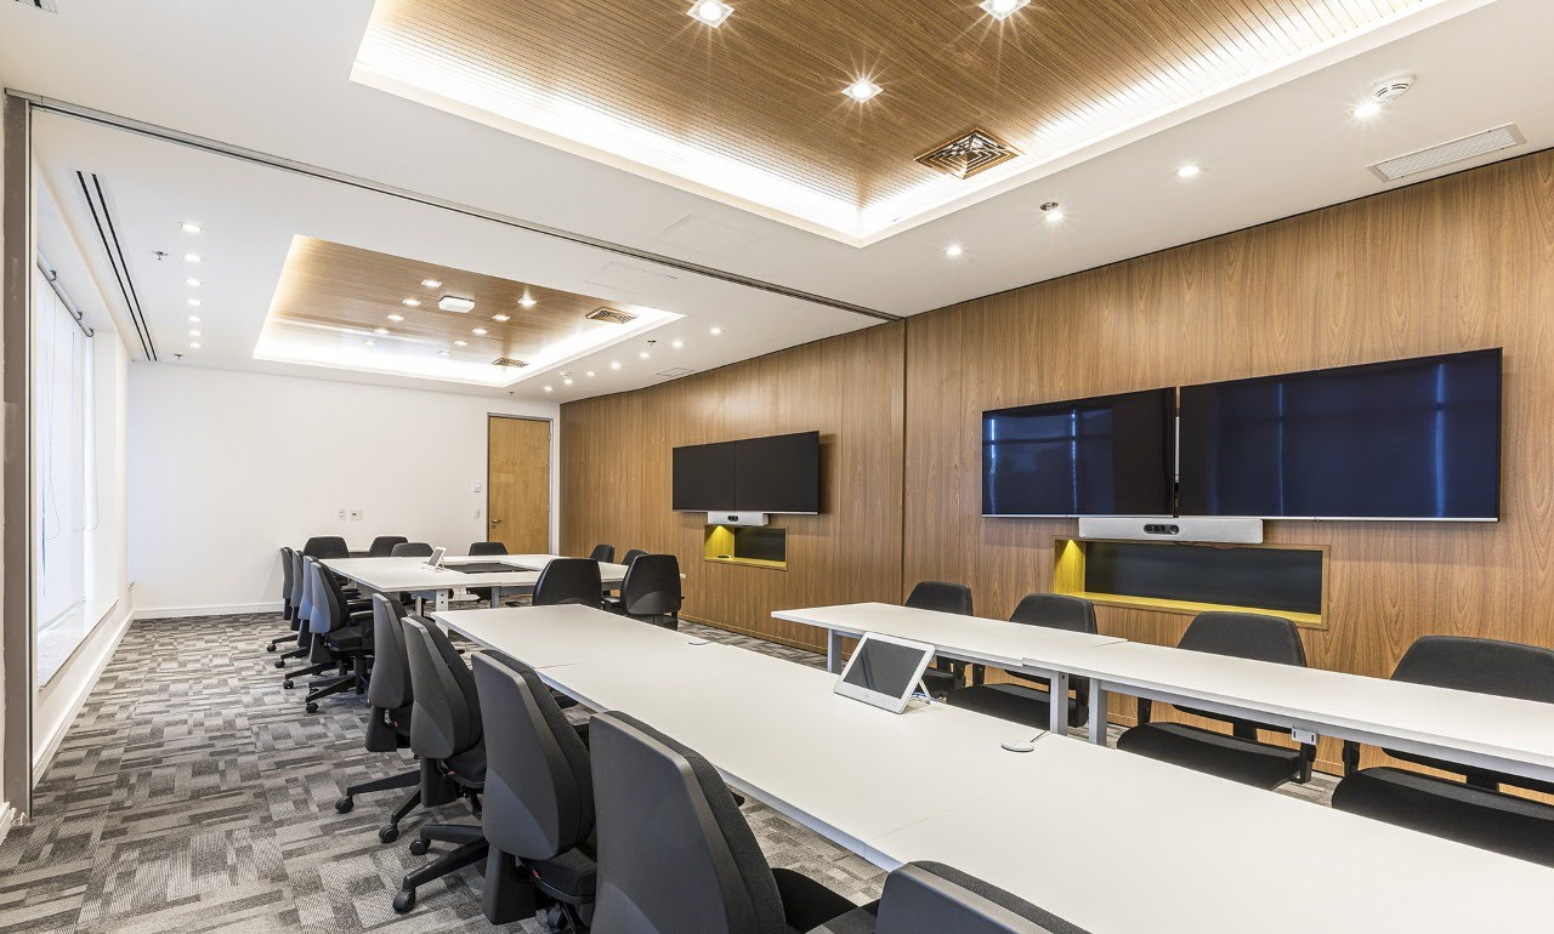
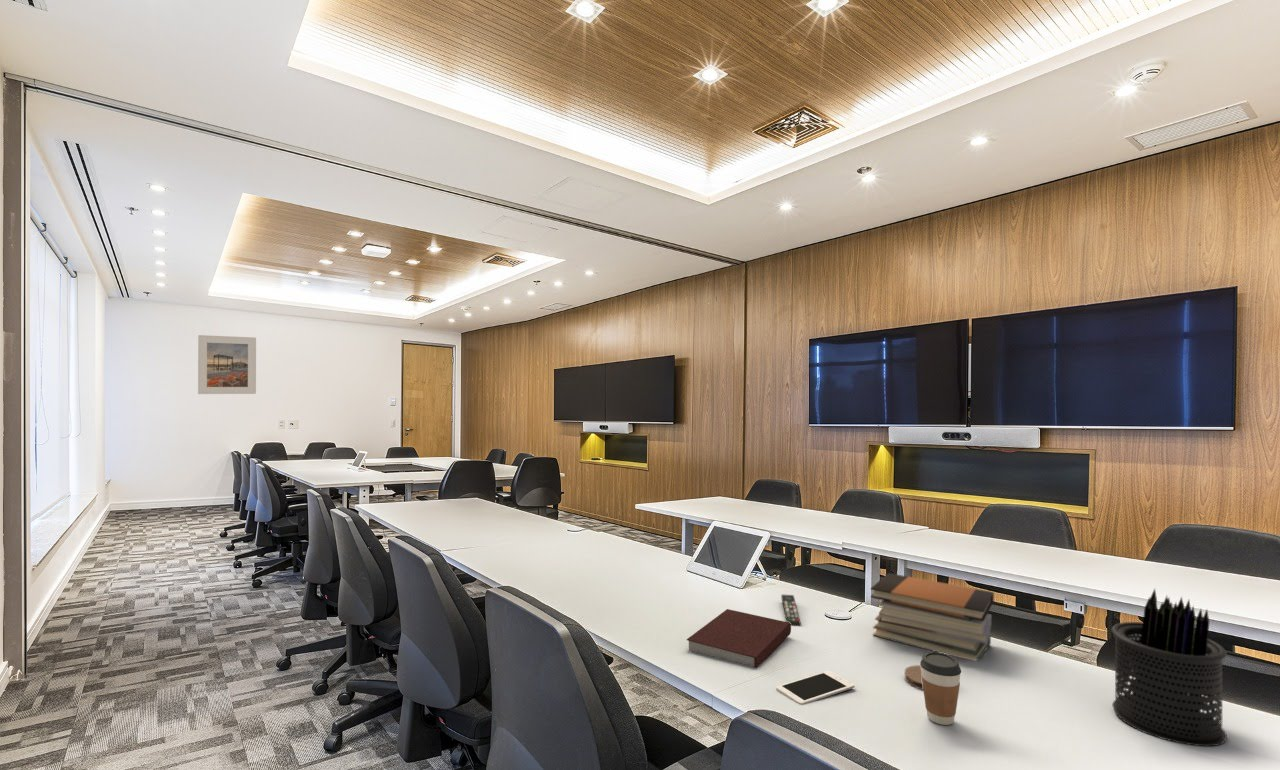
+ book stack (932, 615)
+ cell phone (815, 687)
+ coffee cup (940, 688)
+ notebook (740, 636)
+ pen holder (1166, 659)
+ coaster (921, 678)
+ remote control (790, 609)
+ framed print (227, 365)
